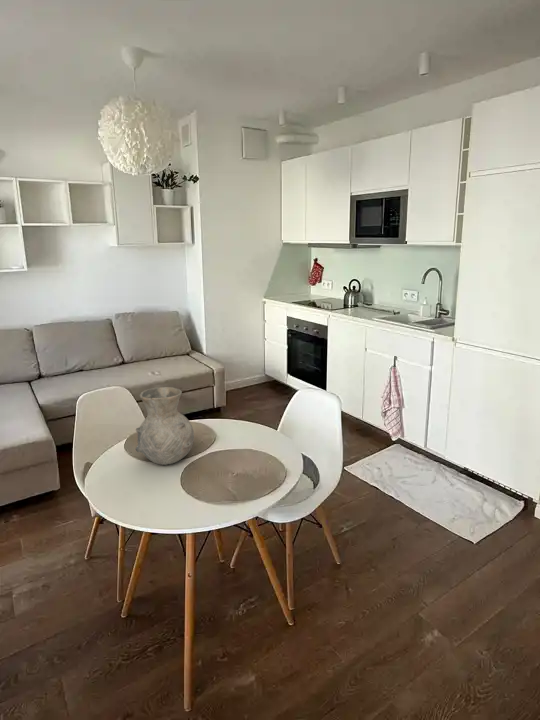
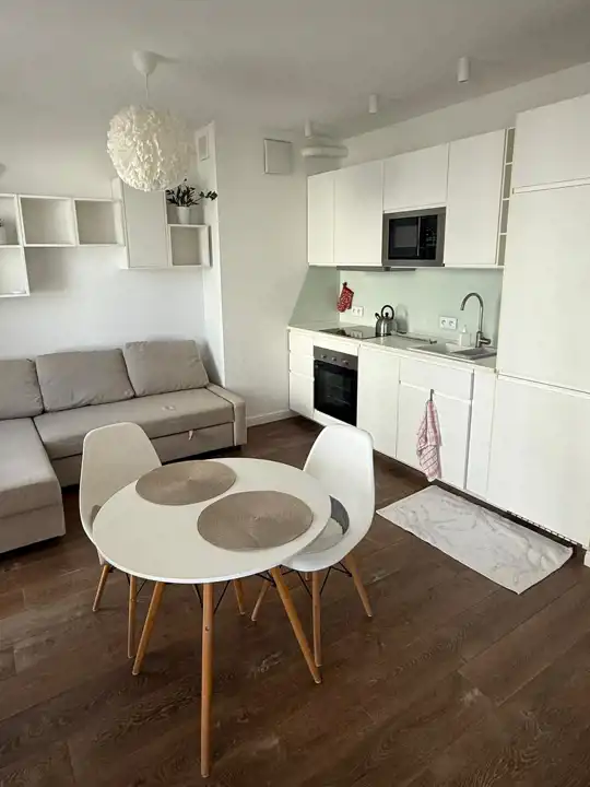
- vase (165, 425)
